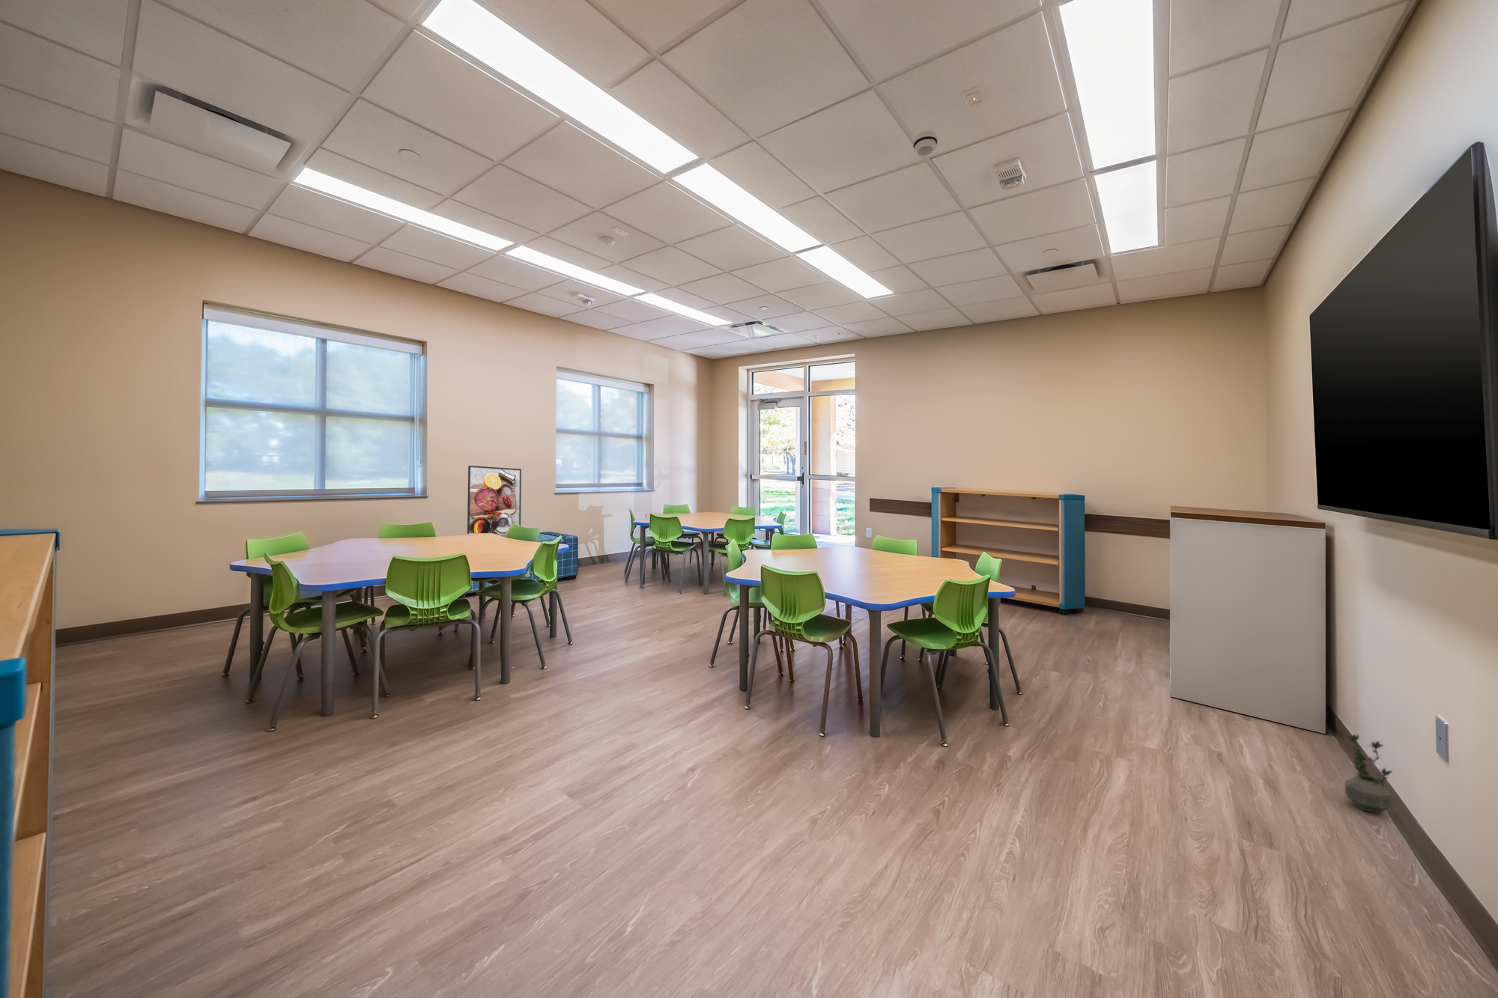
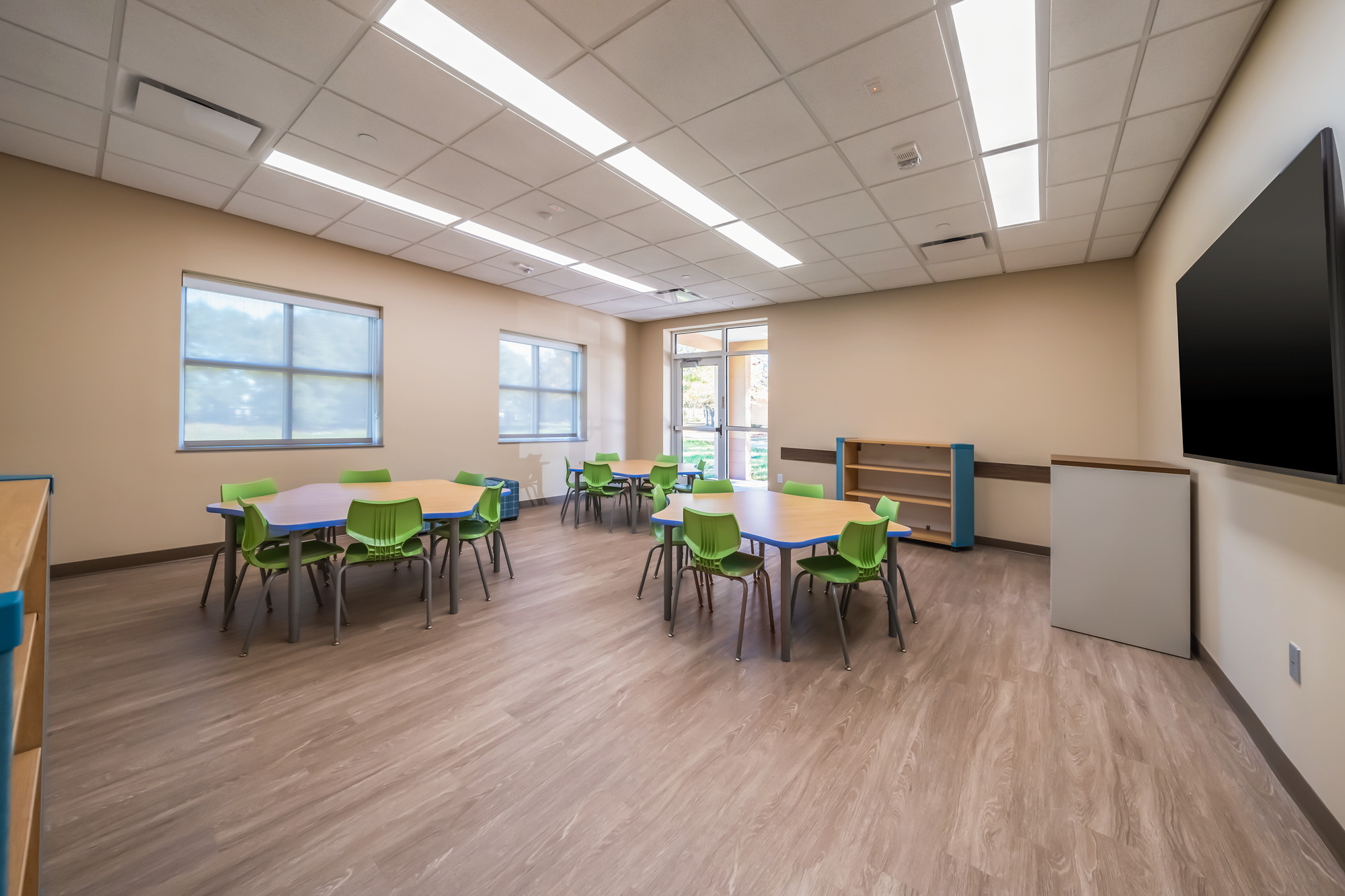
- potted plant (1369, 773)
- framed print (496, 503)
- smoke detector (926, 144)
